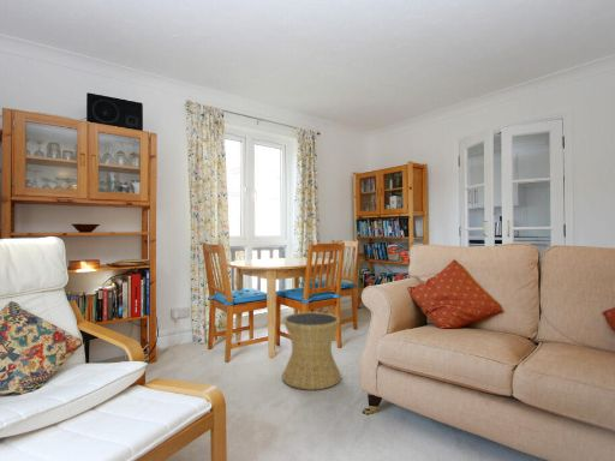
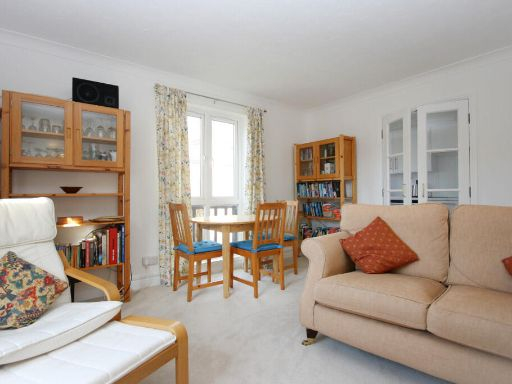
- side table (311, 347)
